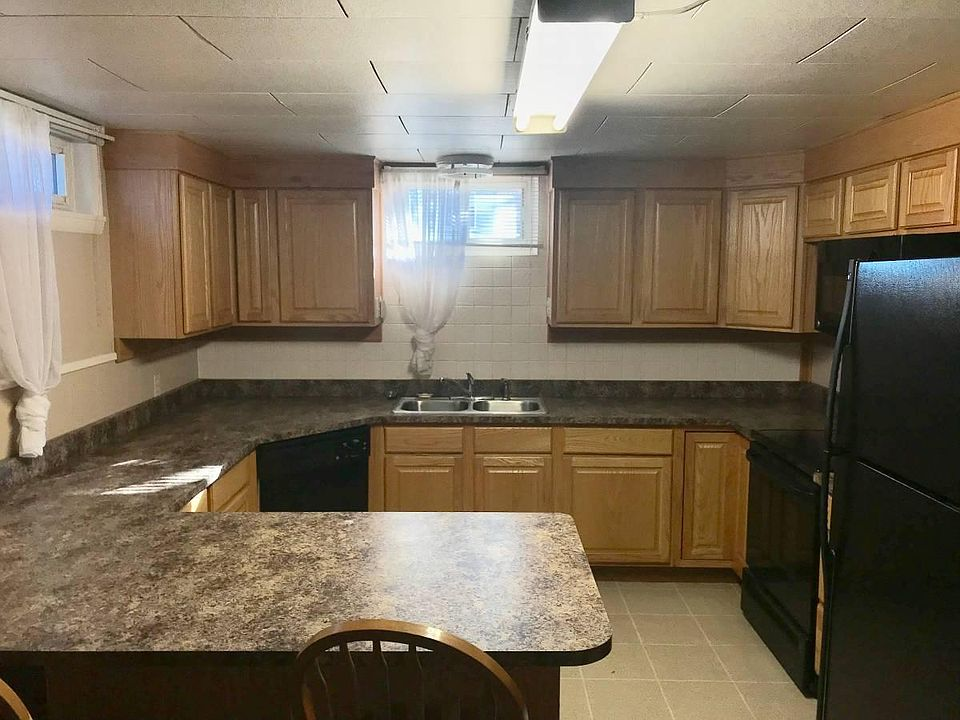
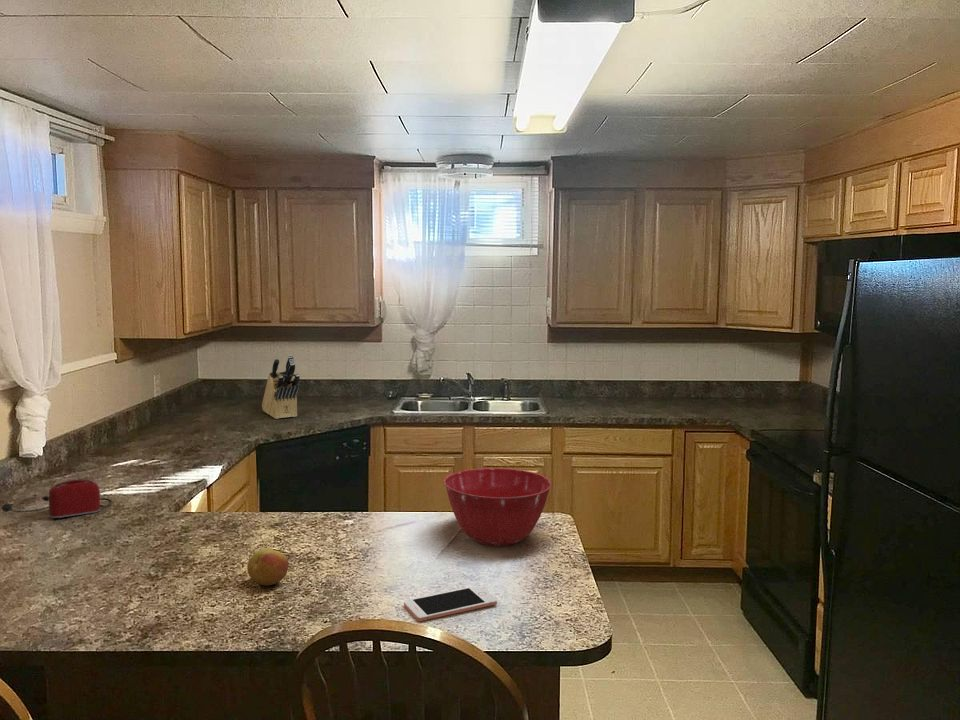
+ cell phone (450, 602)
+ fruit (267, 567)
+ mixing bowl (497, 509)
+ knife block (280, 384)
+ toaster (59, 494)
